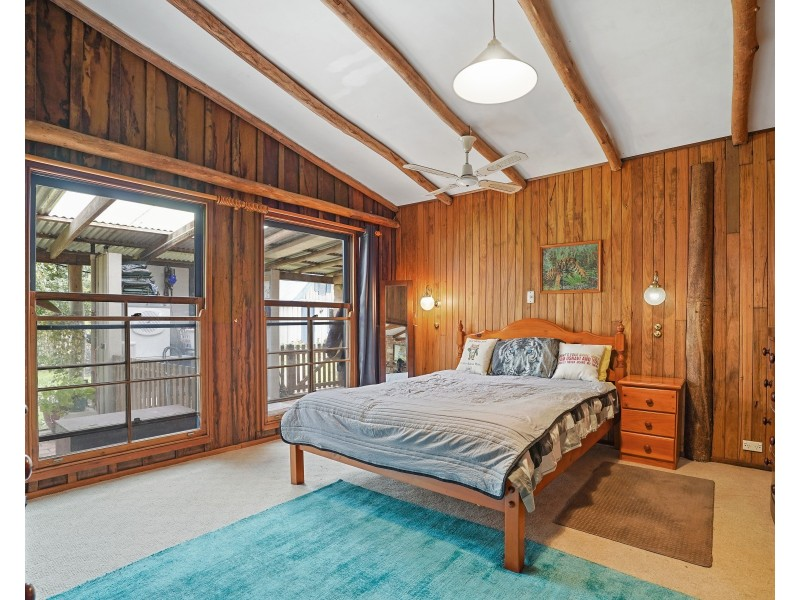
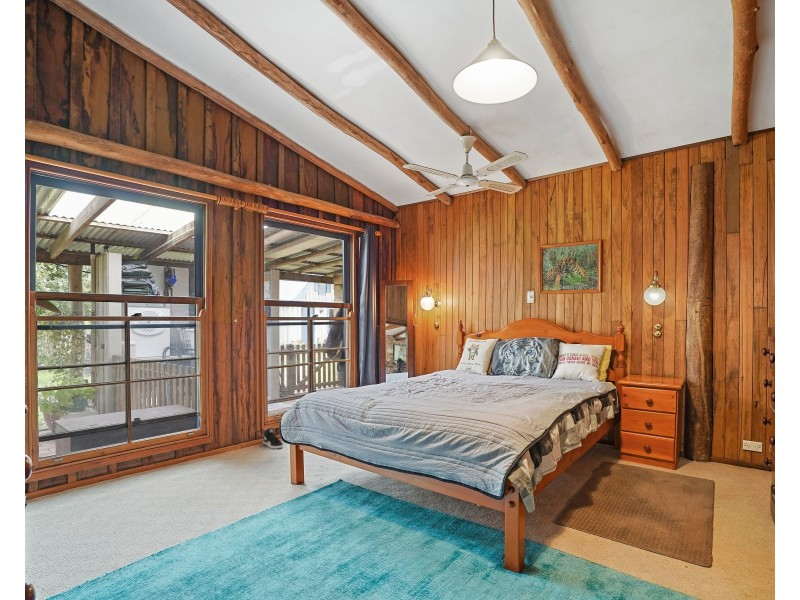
+ sneaker (272, 437)
